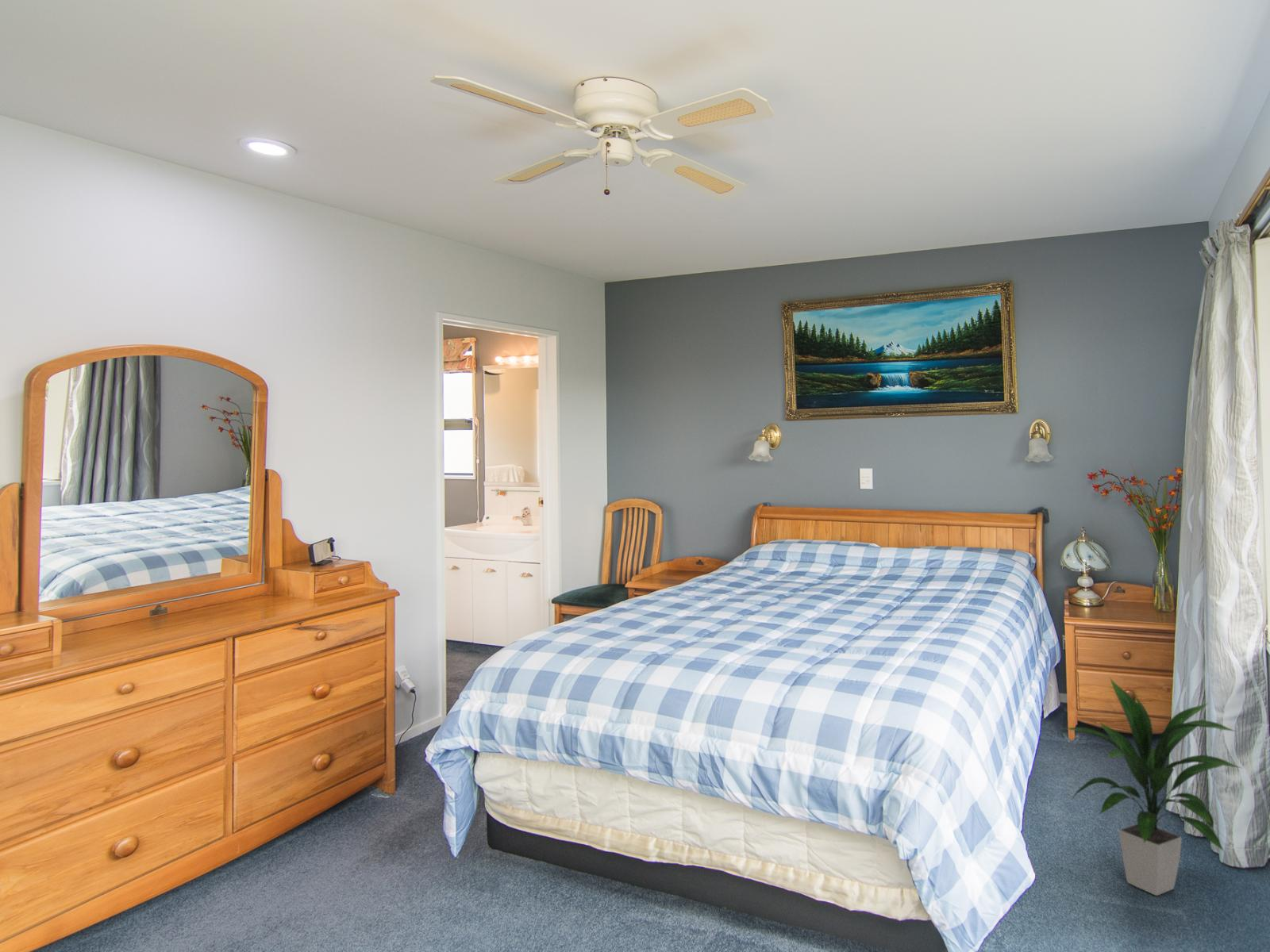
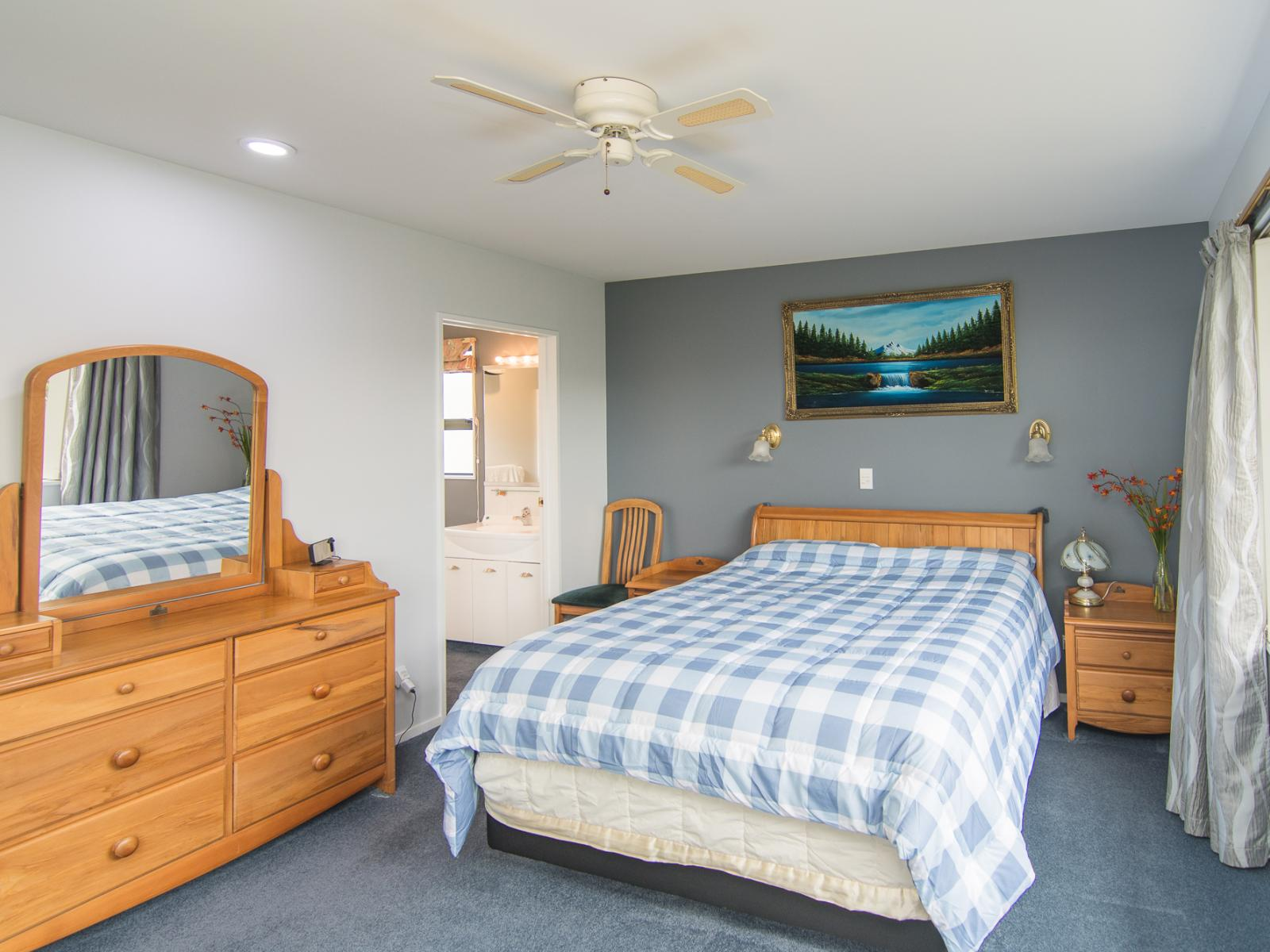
- indoor plant (1158, 787)
